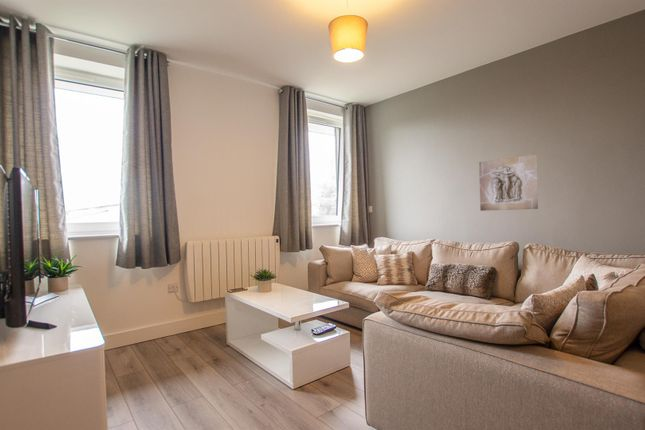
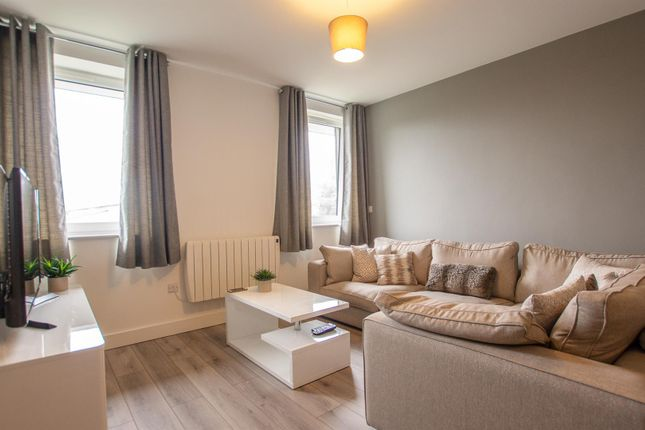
- stone relief (506, 184)
